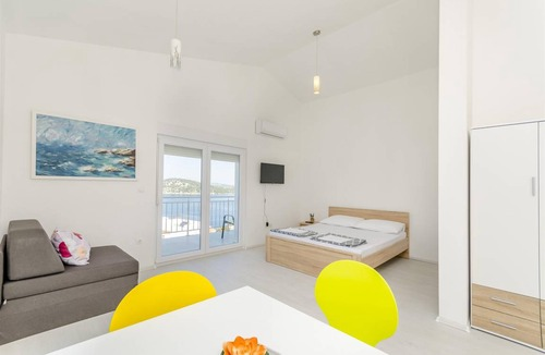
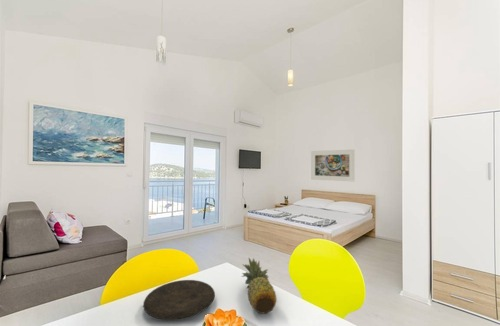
+ fruit (258, 282)
+ plate (180, 299)
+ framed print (331, 165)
